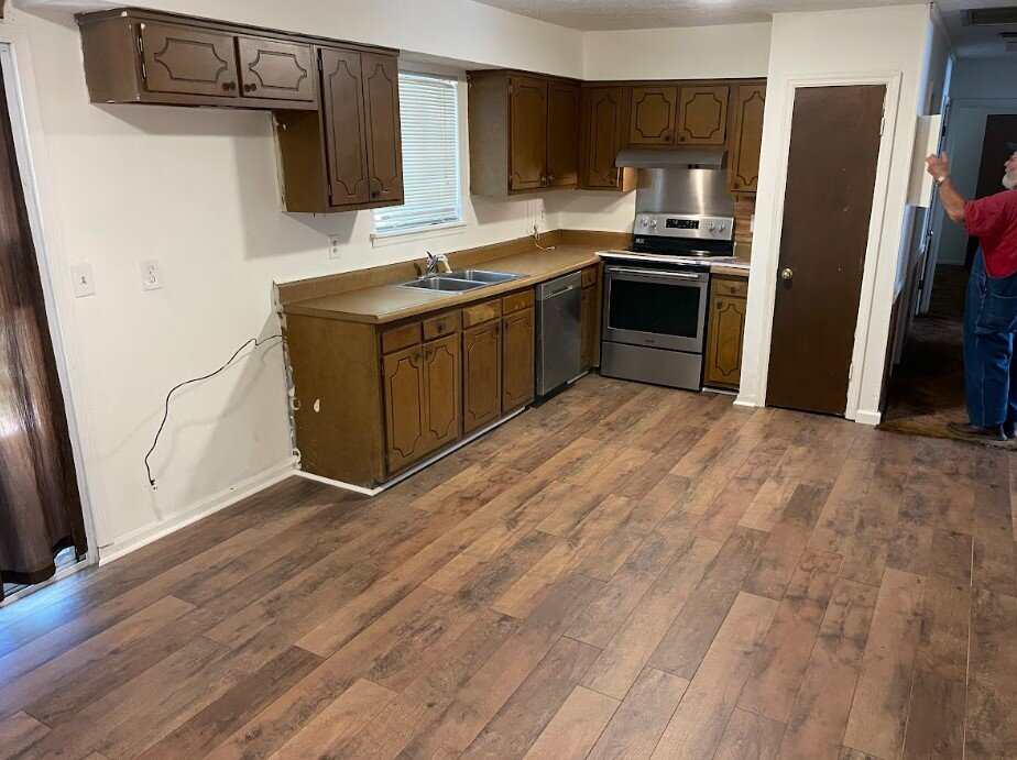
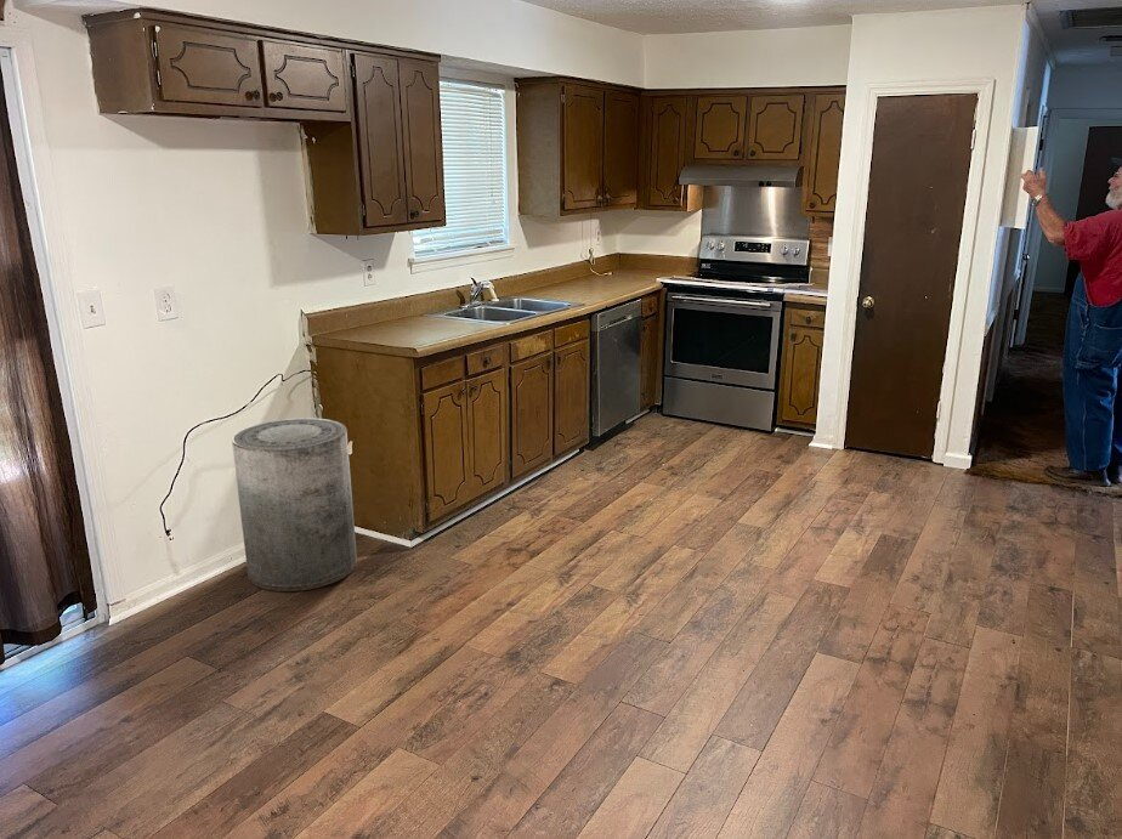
+ trash can (296, 501)
